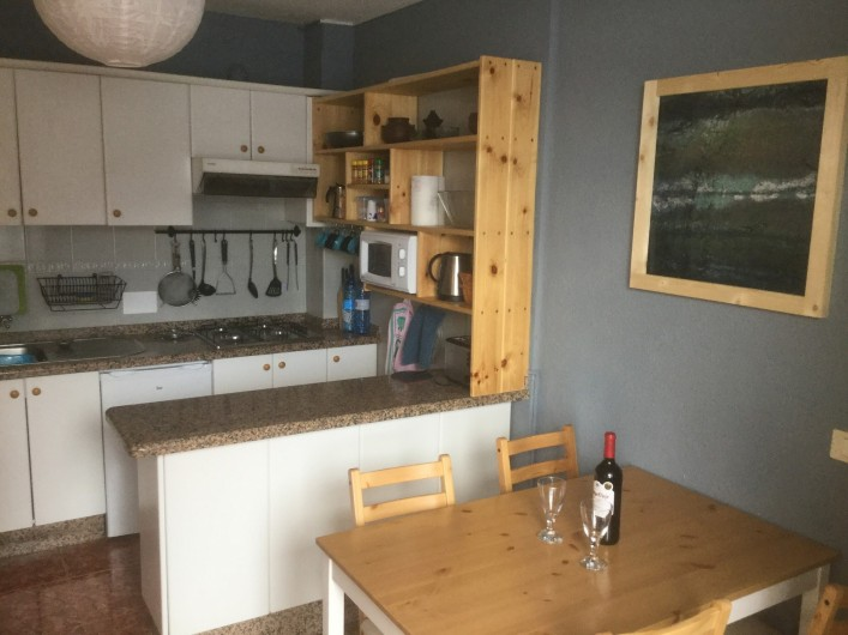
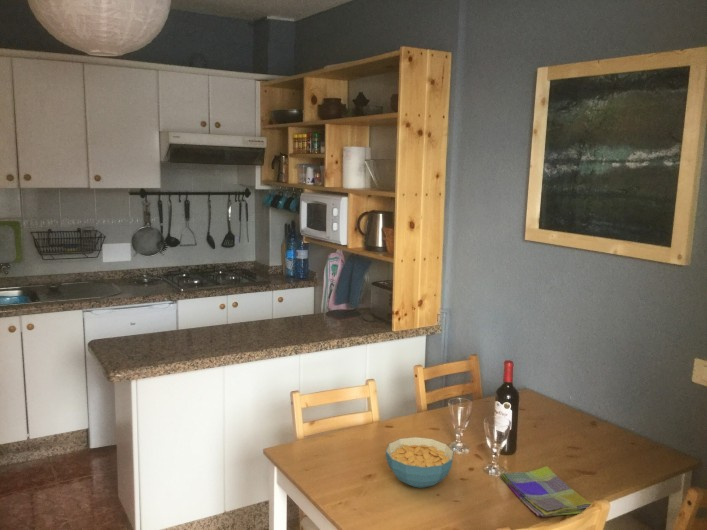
+ dish towel (545, 490)
+ cereal bowl (419, 467)
